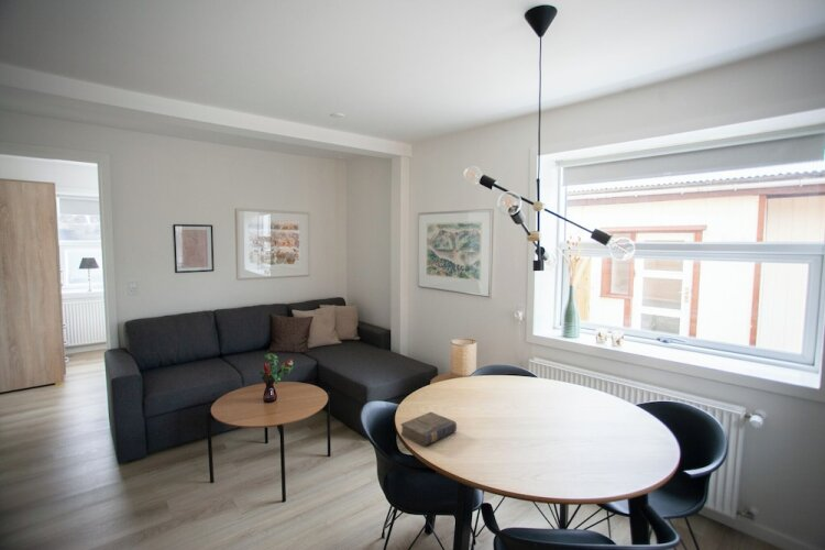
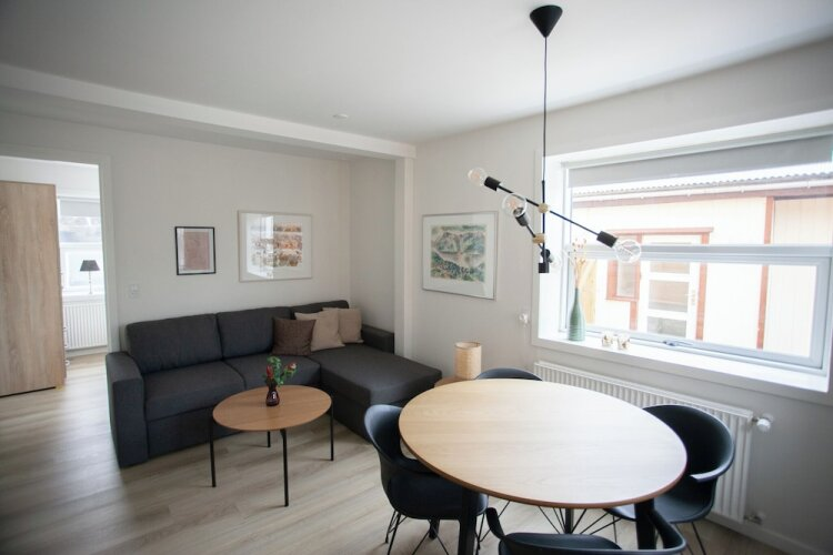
- book (432, 426)
